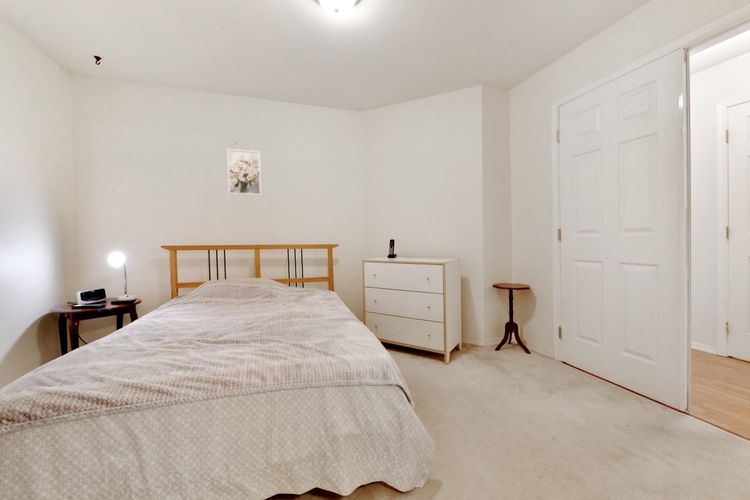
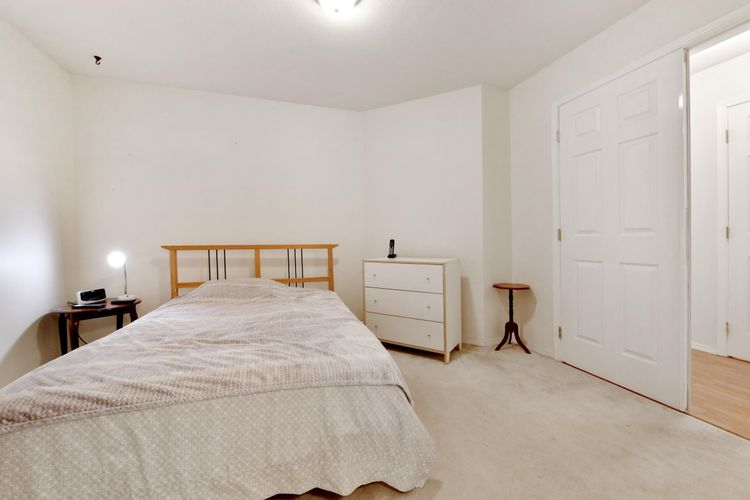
- wall art (244, 172)
